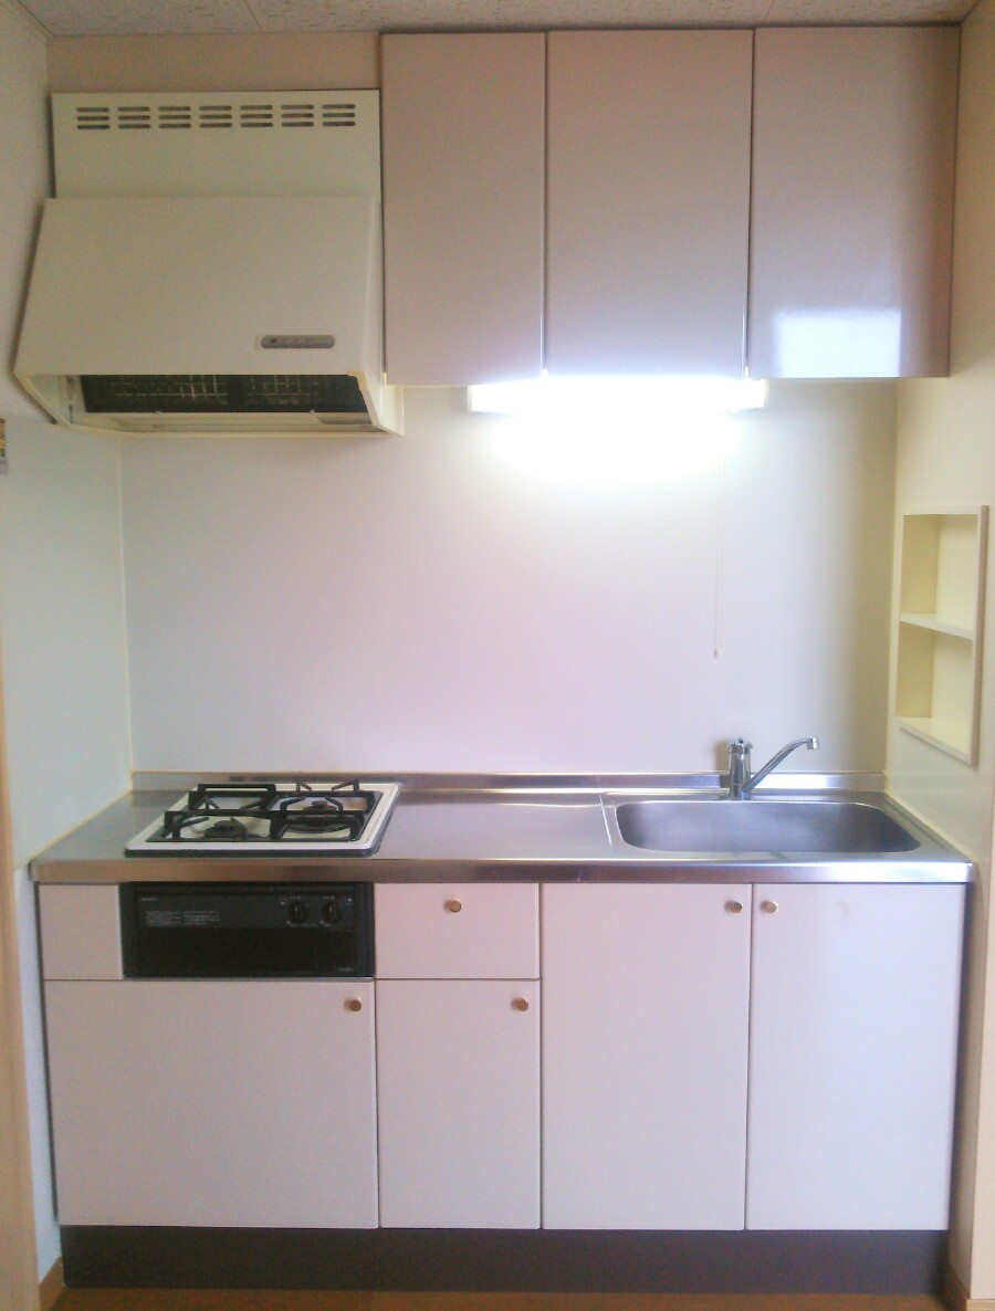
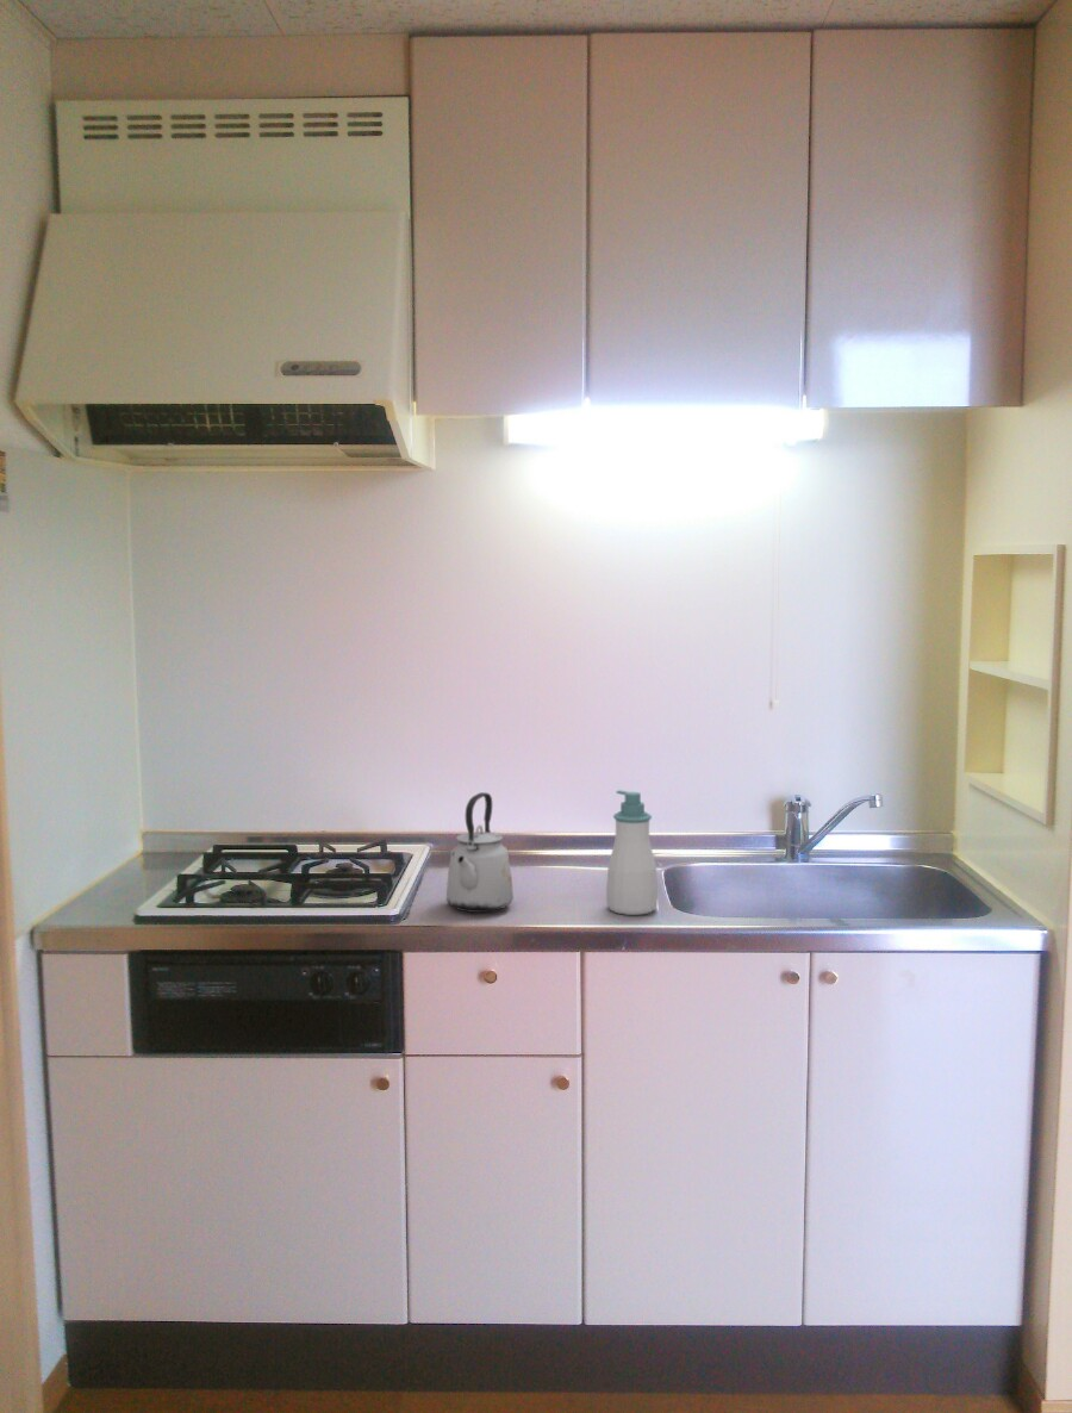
+ kettle (475, 853)
+ soap bottle (631, 851)
